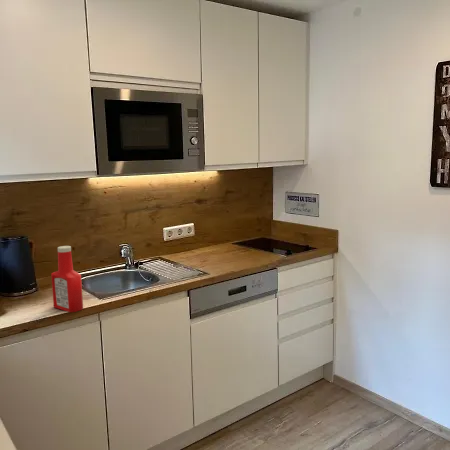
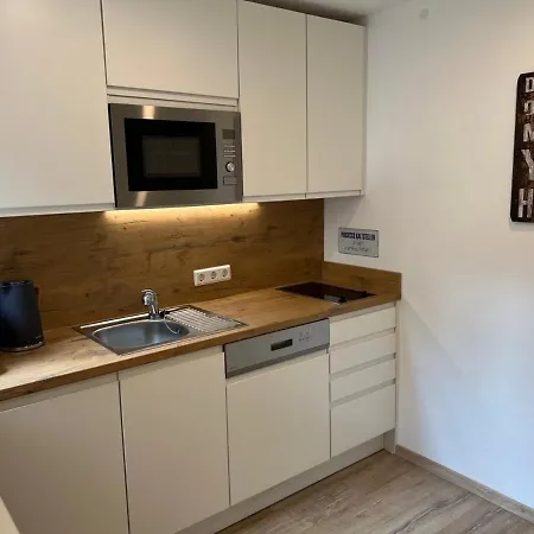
- soap bottle (66, 277)
